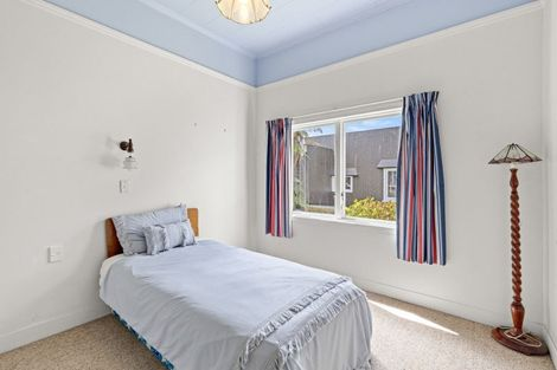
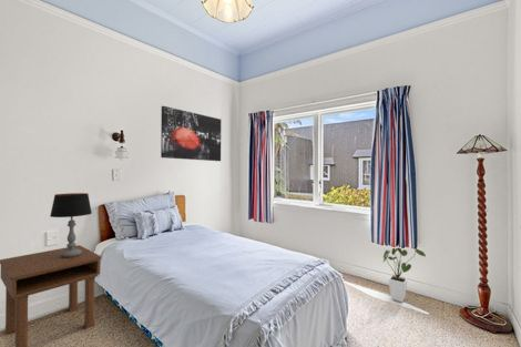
+ wall art (194, 136)
+ table lamp (71, 224)
+ nightstand (48, 289)
+ house plant (400, 274)
